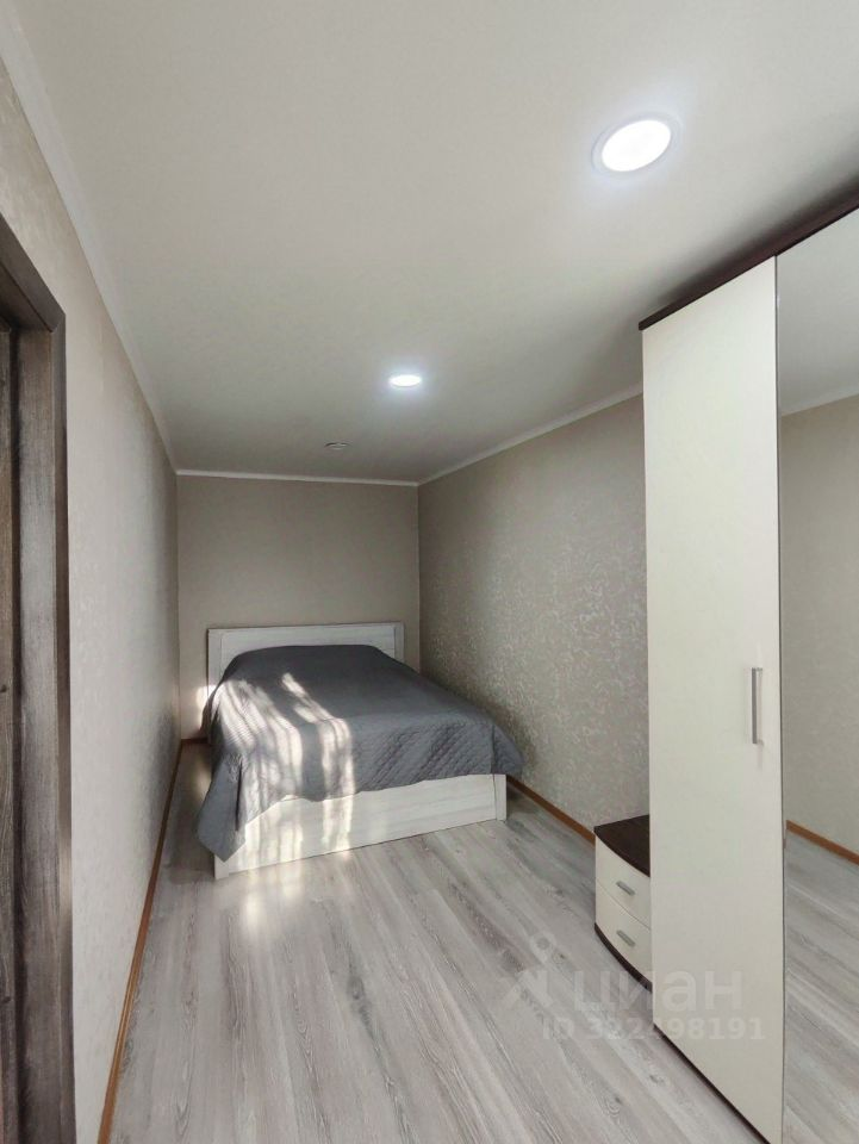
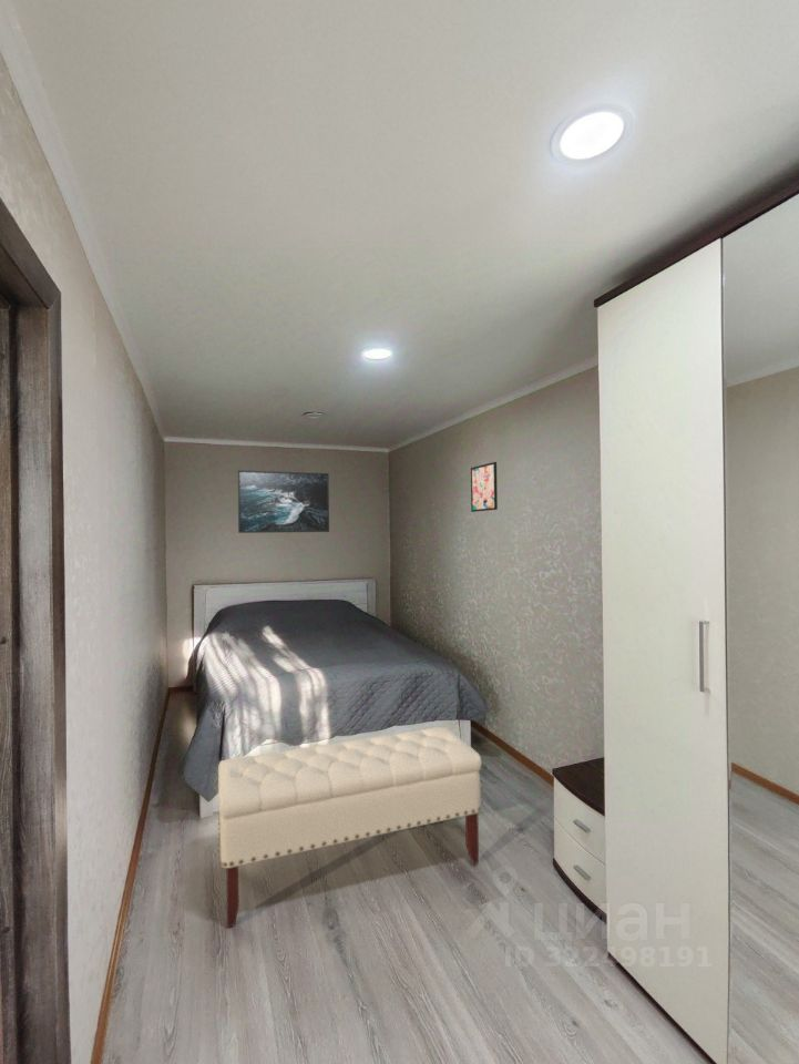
+ wall art (483, 488)
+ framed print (285, 502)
+ bench (350, 809)
